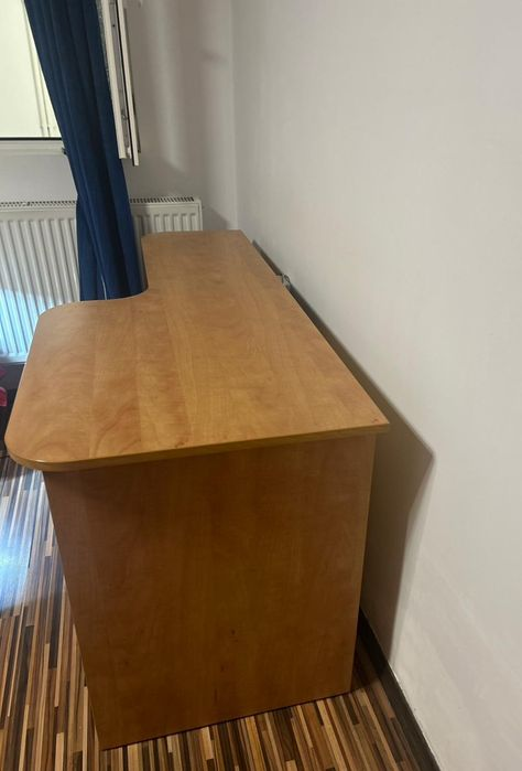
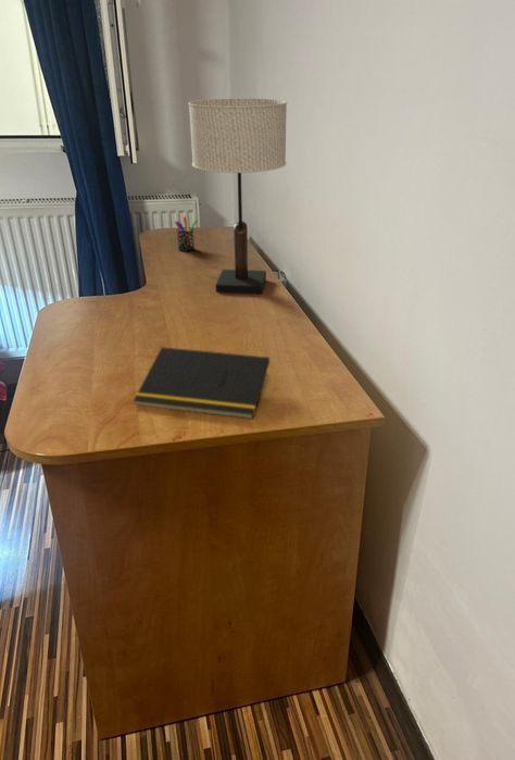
+ pen holder (187, 232)
+ table lamp (239, 200)
+ notepad (203, 381)
